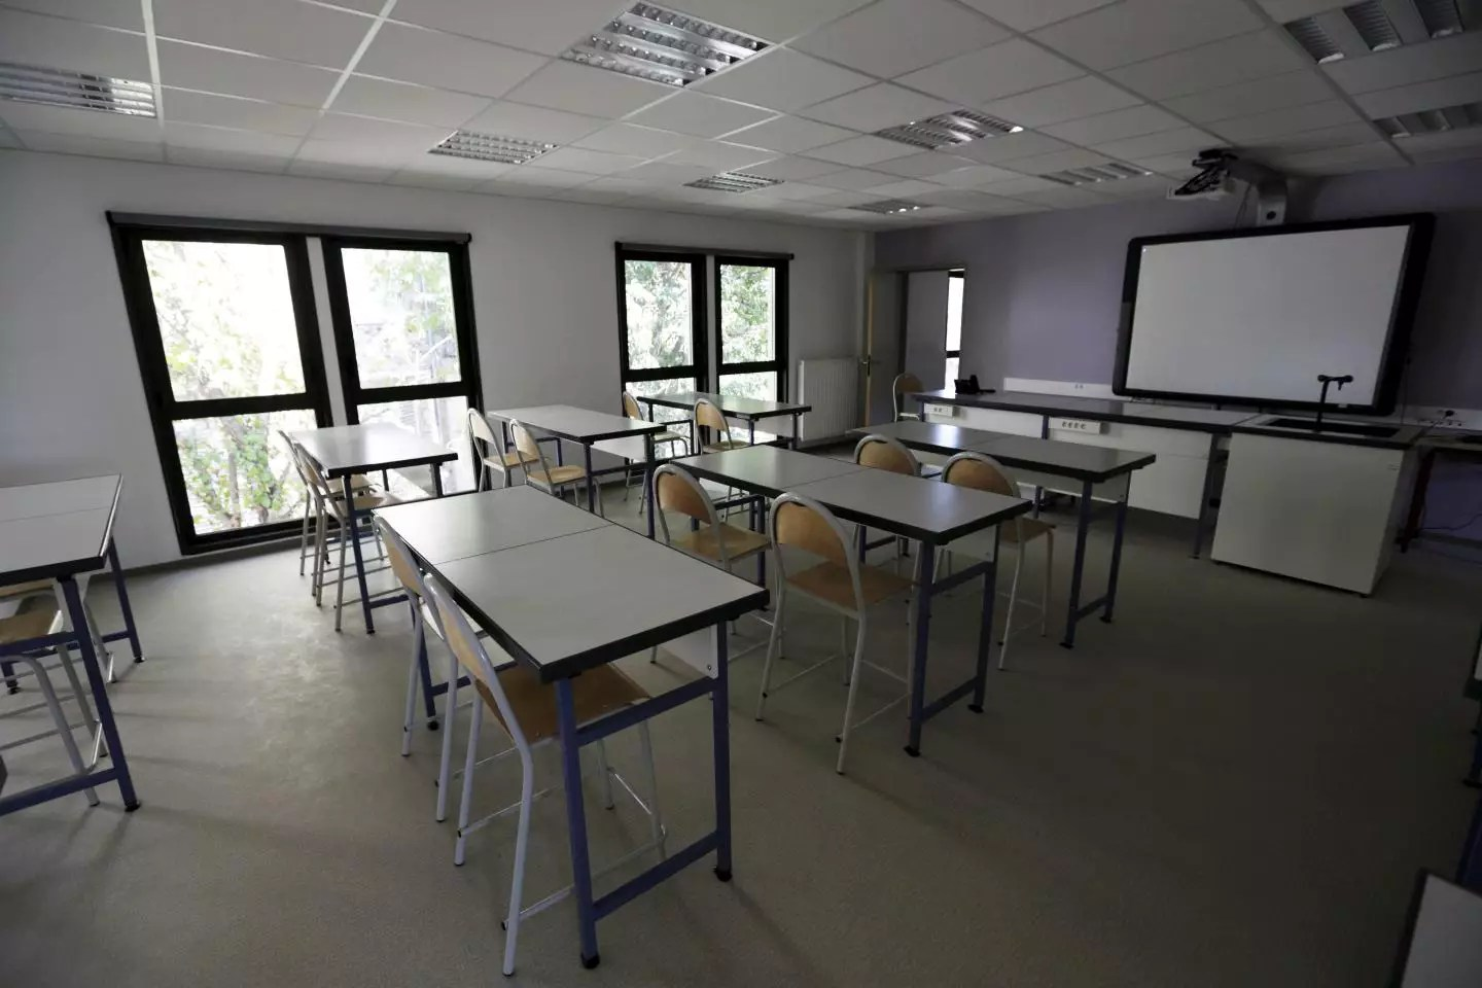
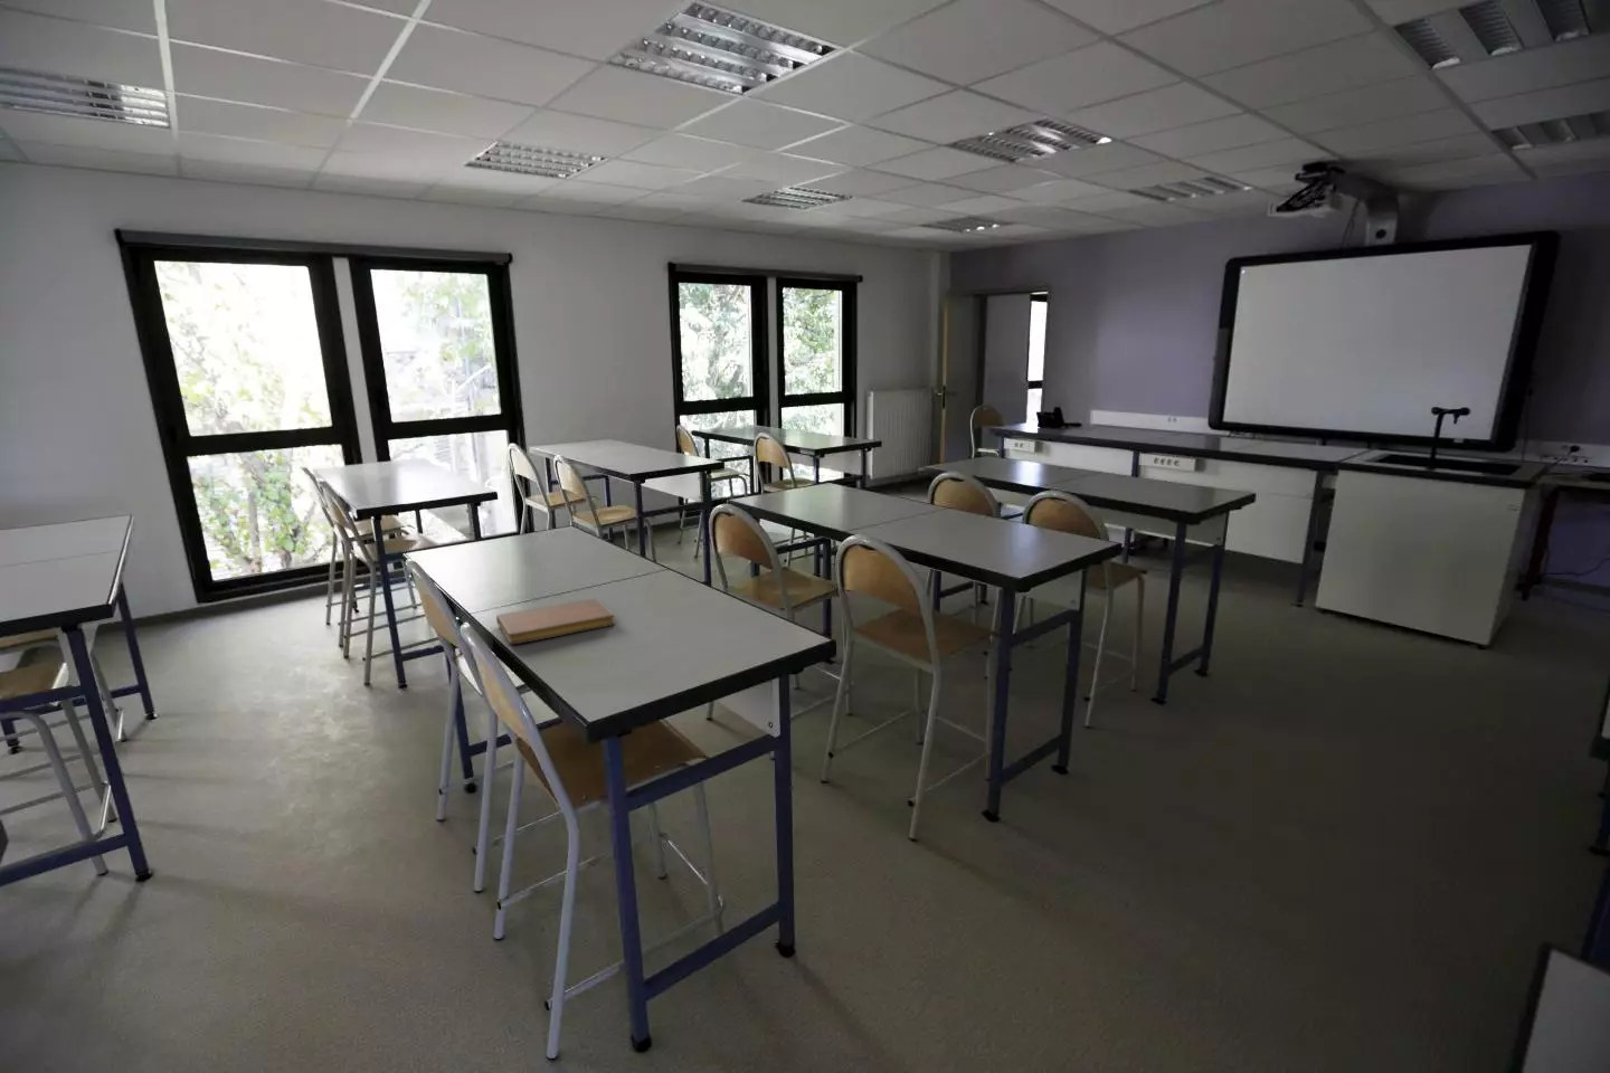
+ notebook (556, 618)
